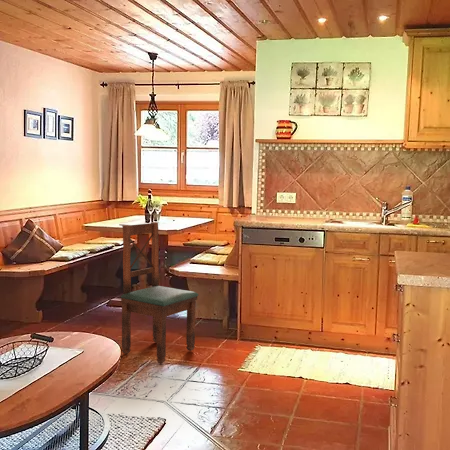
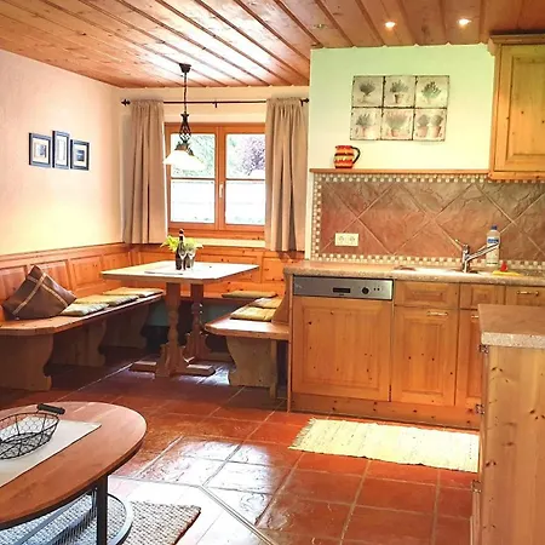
- dining chair (159, 289)
